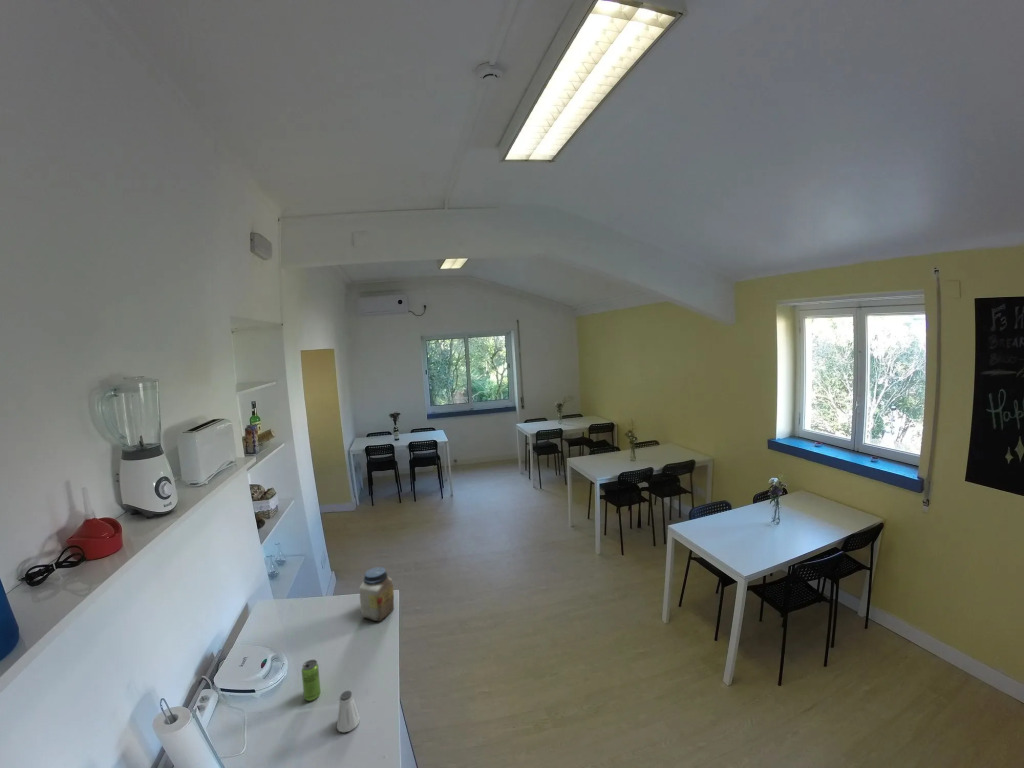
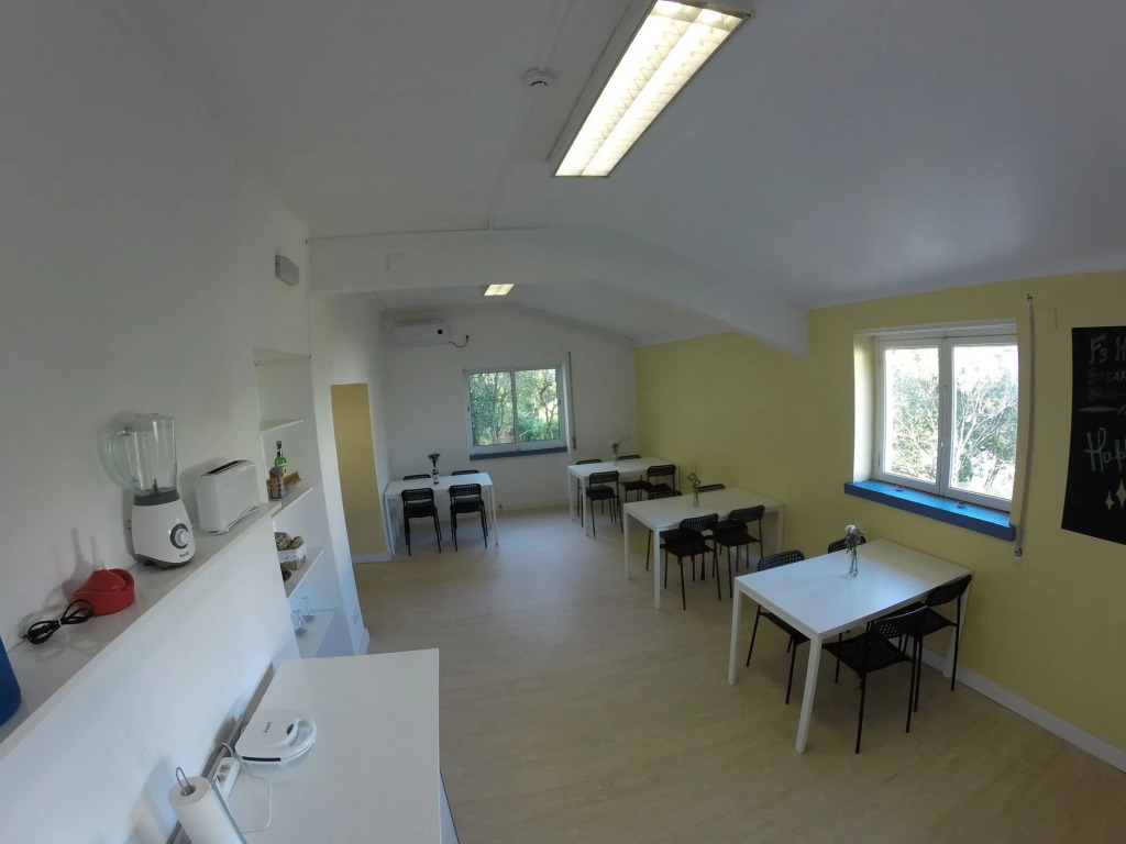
- jar (376, 592)
- saltshaker (347, 708)
- beverage can (311, 680)
